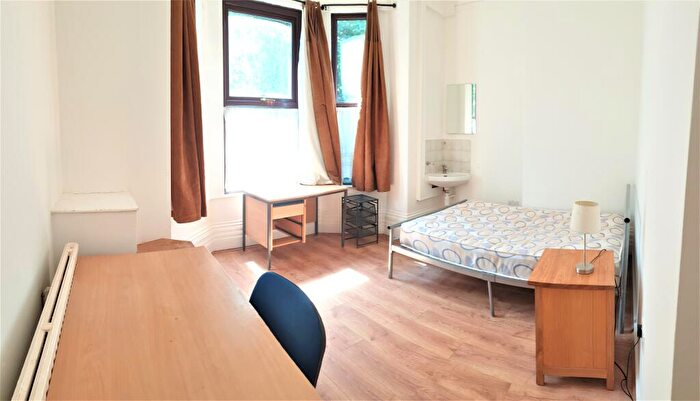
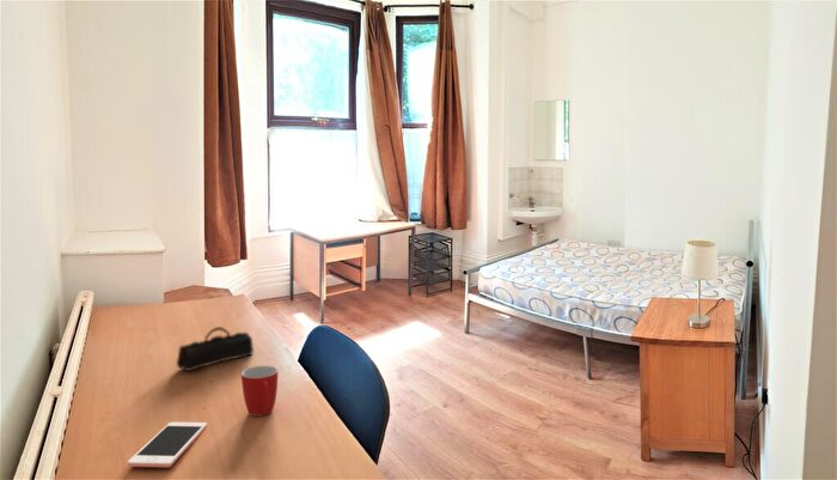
+ pencil case (215, 344)
+ mug (262, 394)
+ cell phone (170, 443)
